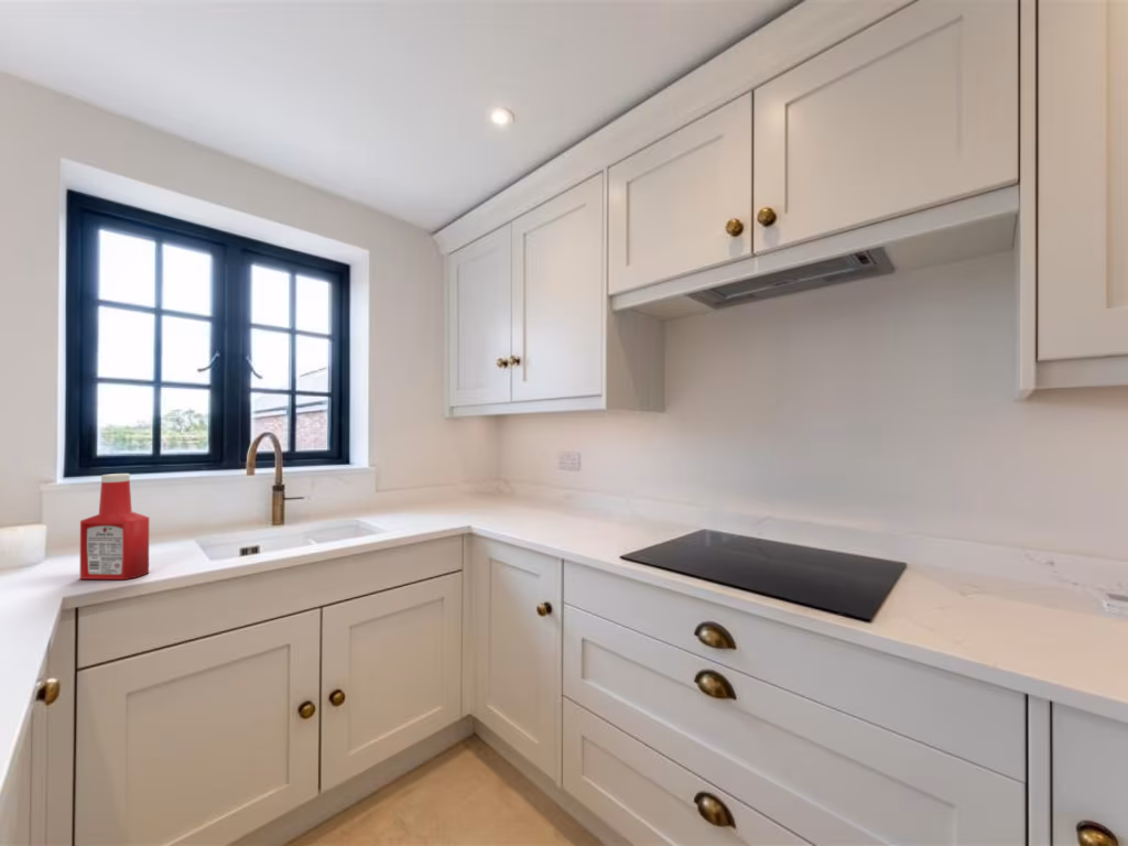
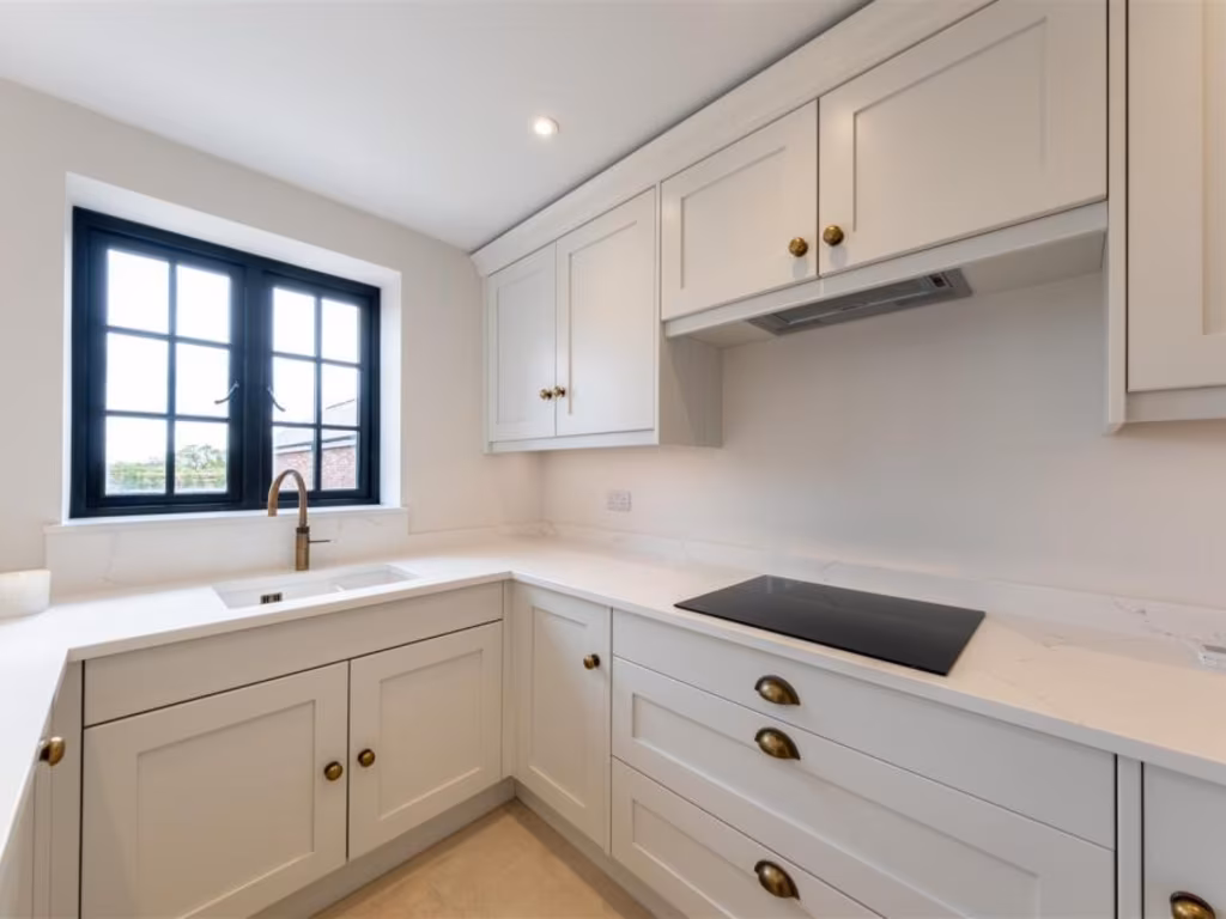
- soap bottle (115, 524)
